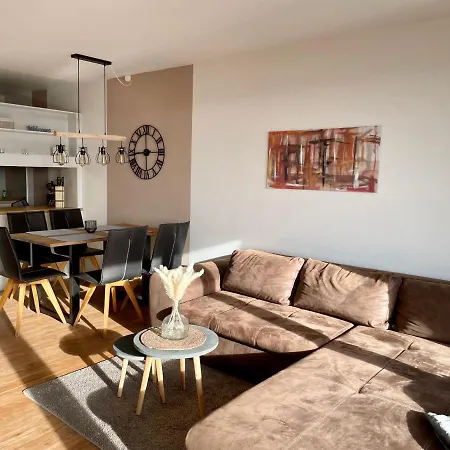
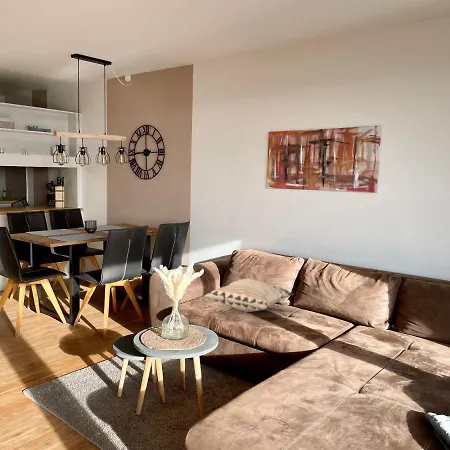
+ decorative pillow (249, 294)
